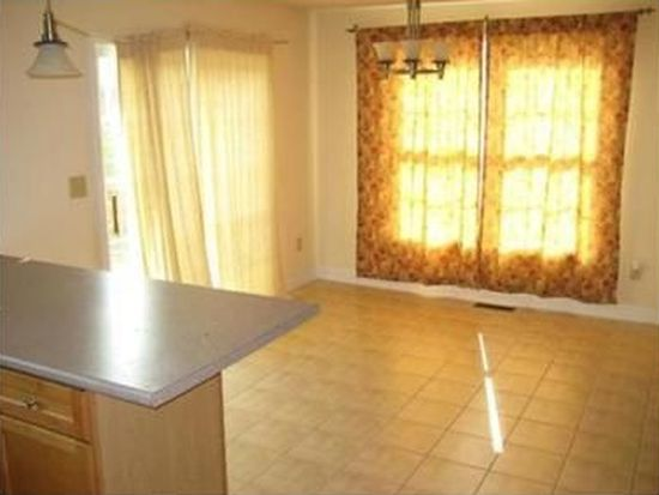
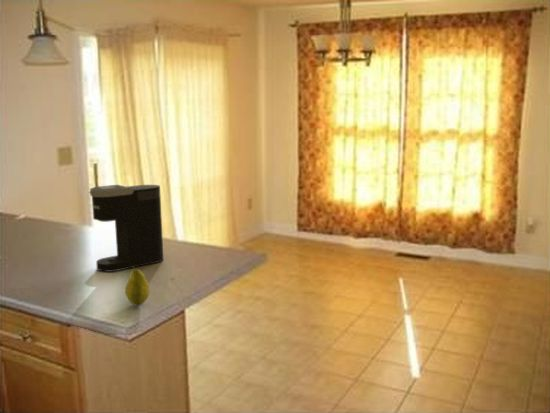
+ coffee maker (128, 225)
+ fruit (137, 286)
